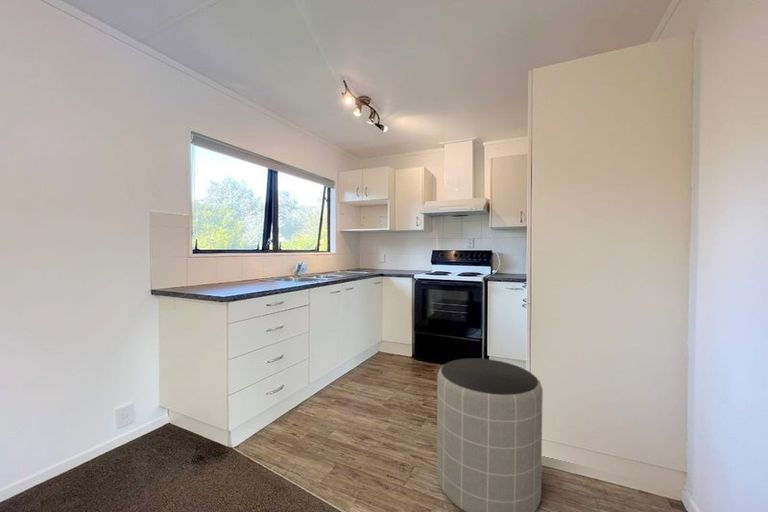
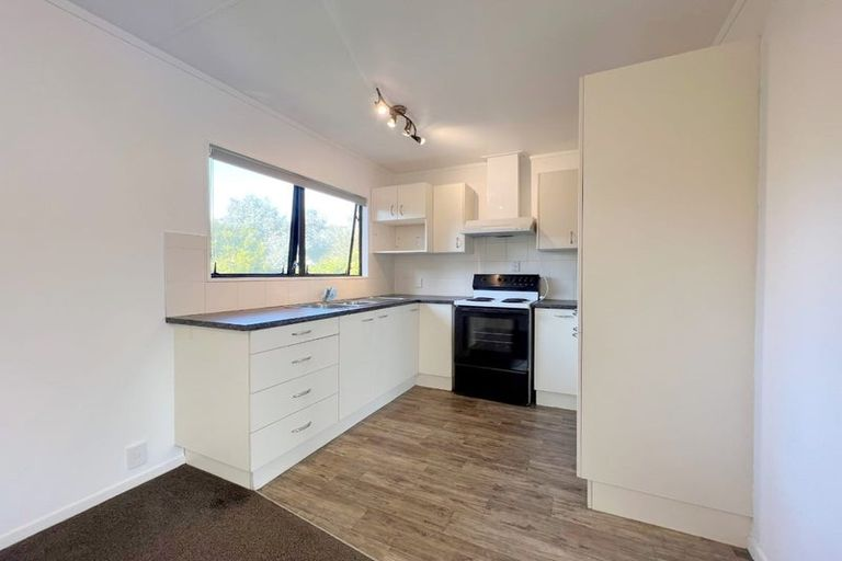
- trash can (486, 428)
